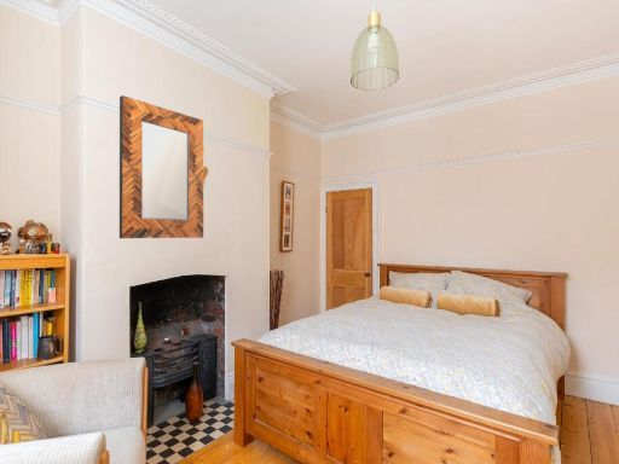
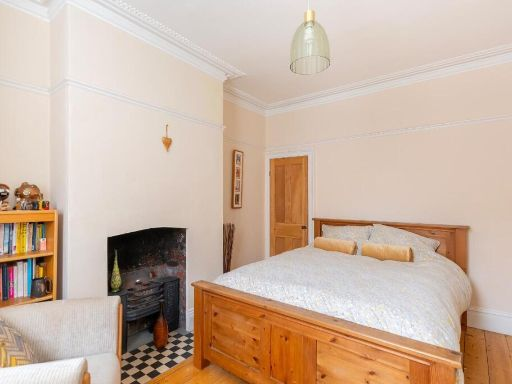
- home mirror (164, 173)
